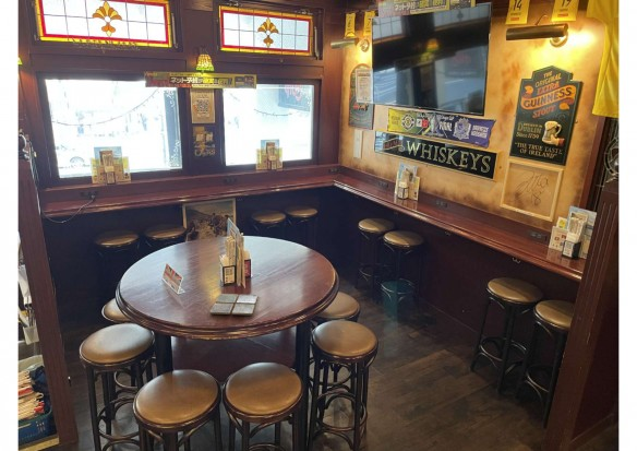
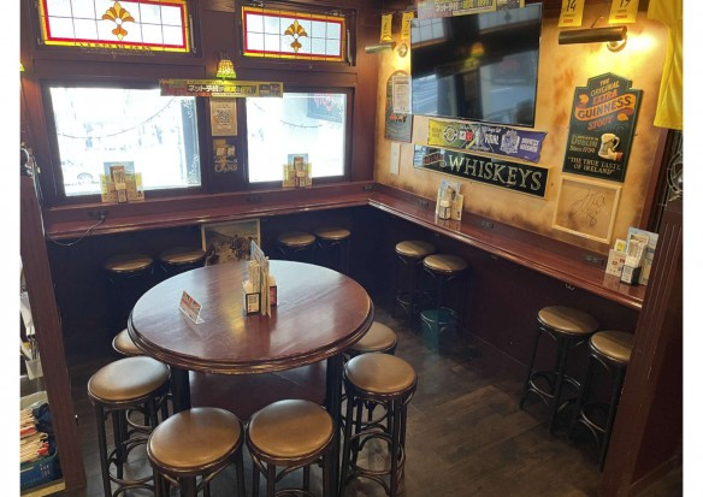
- drink coaster (236, 304)
